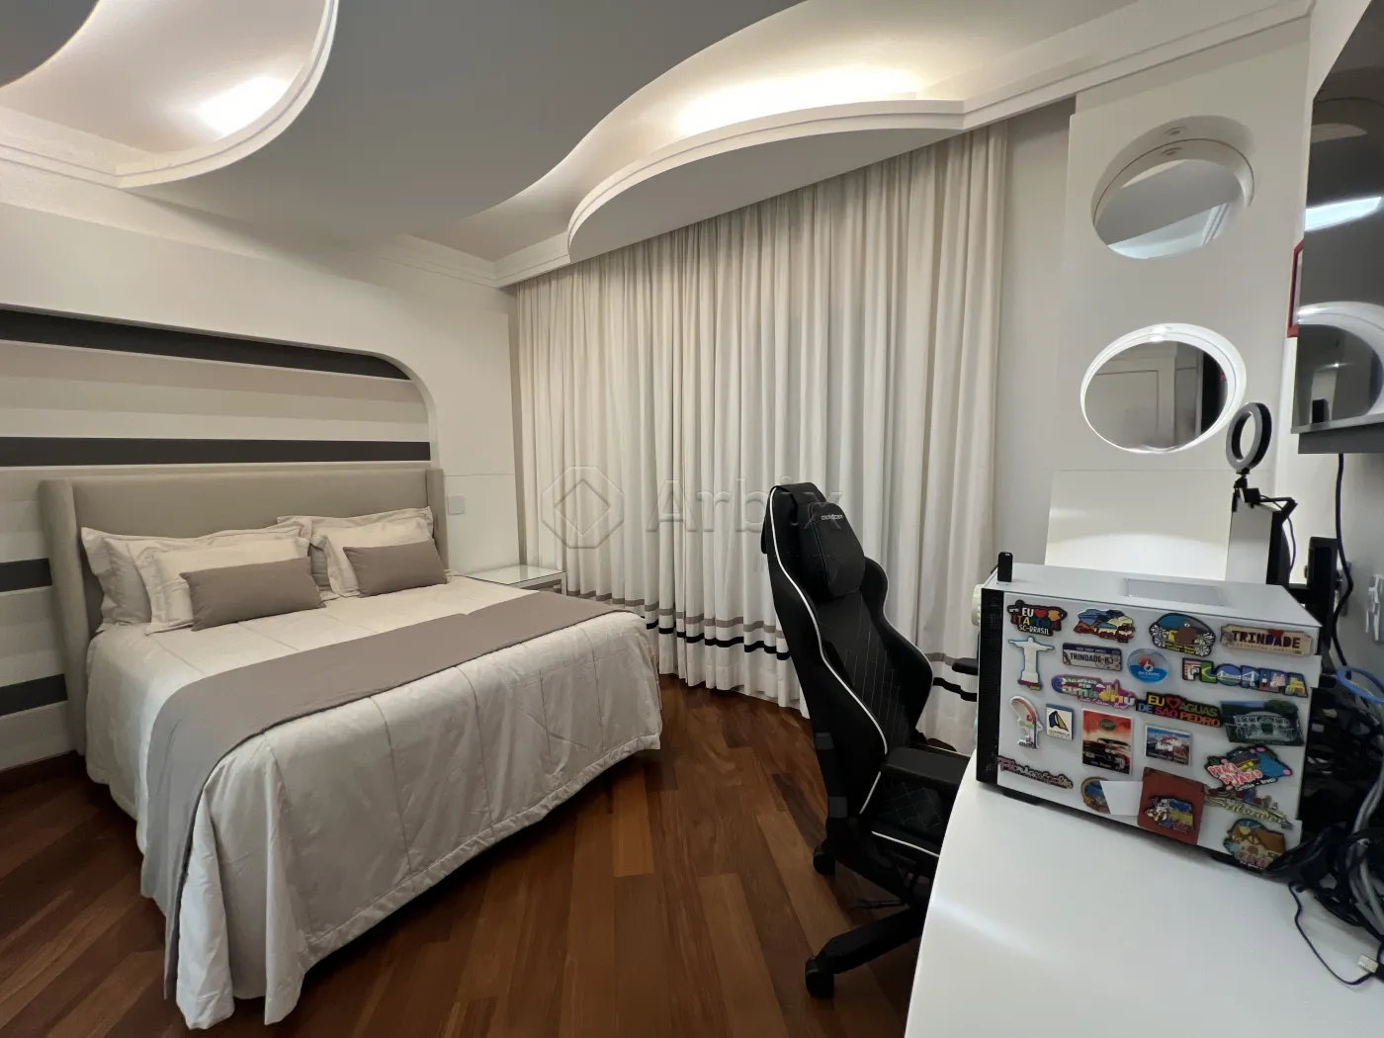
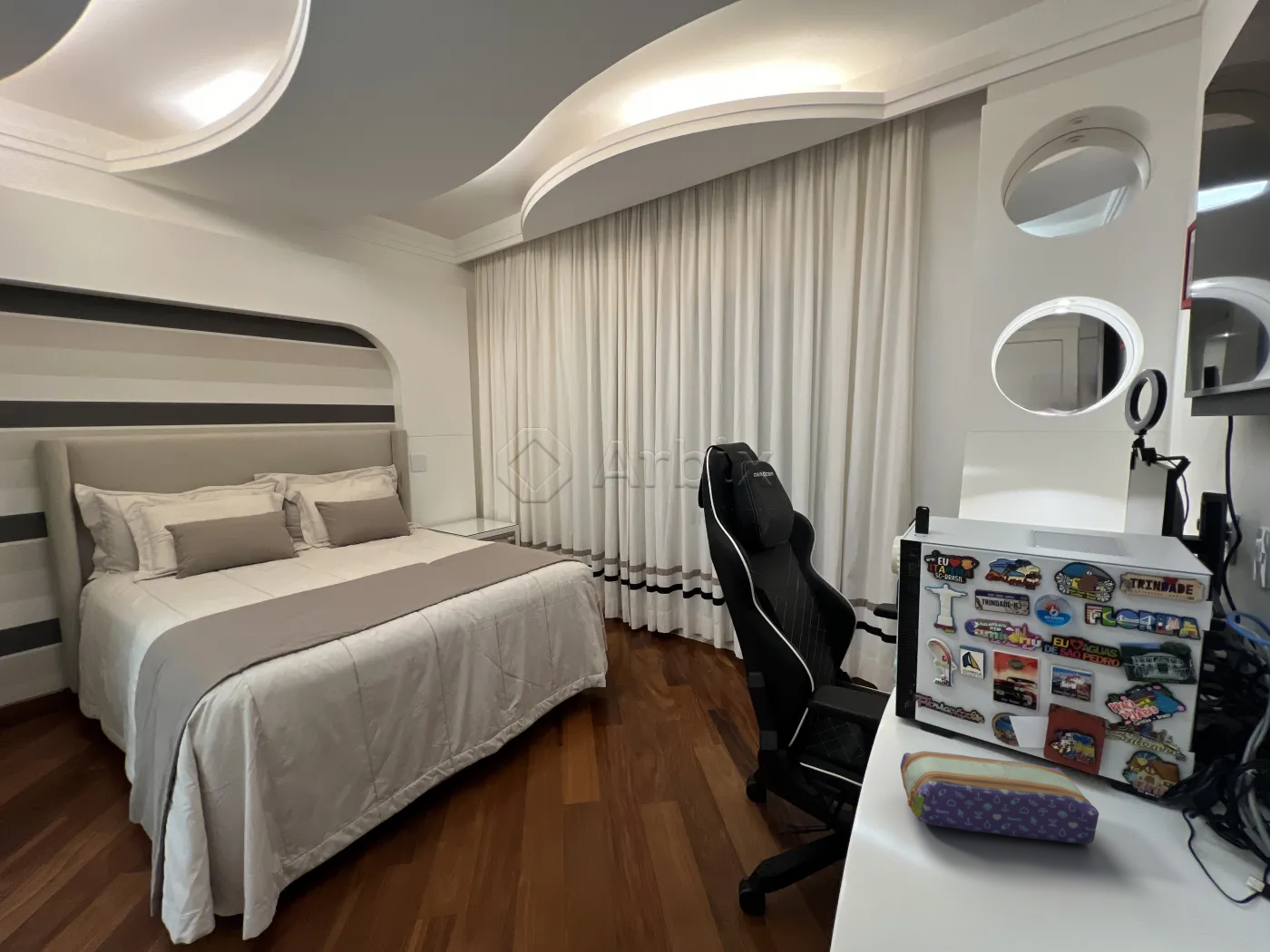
+ pencil case (990, 792)
